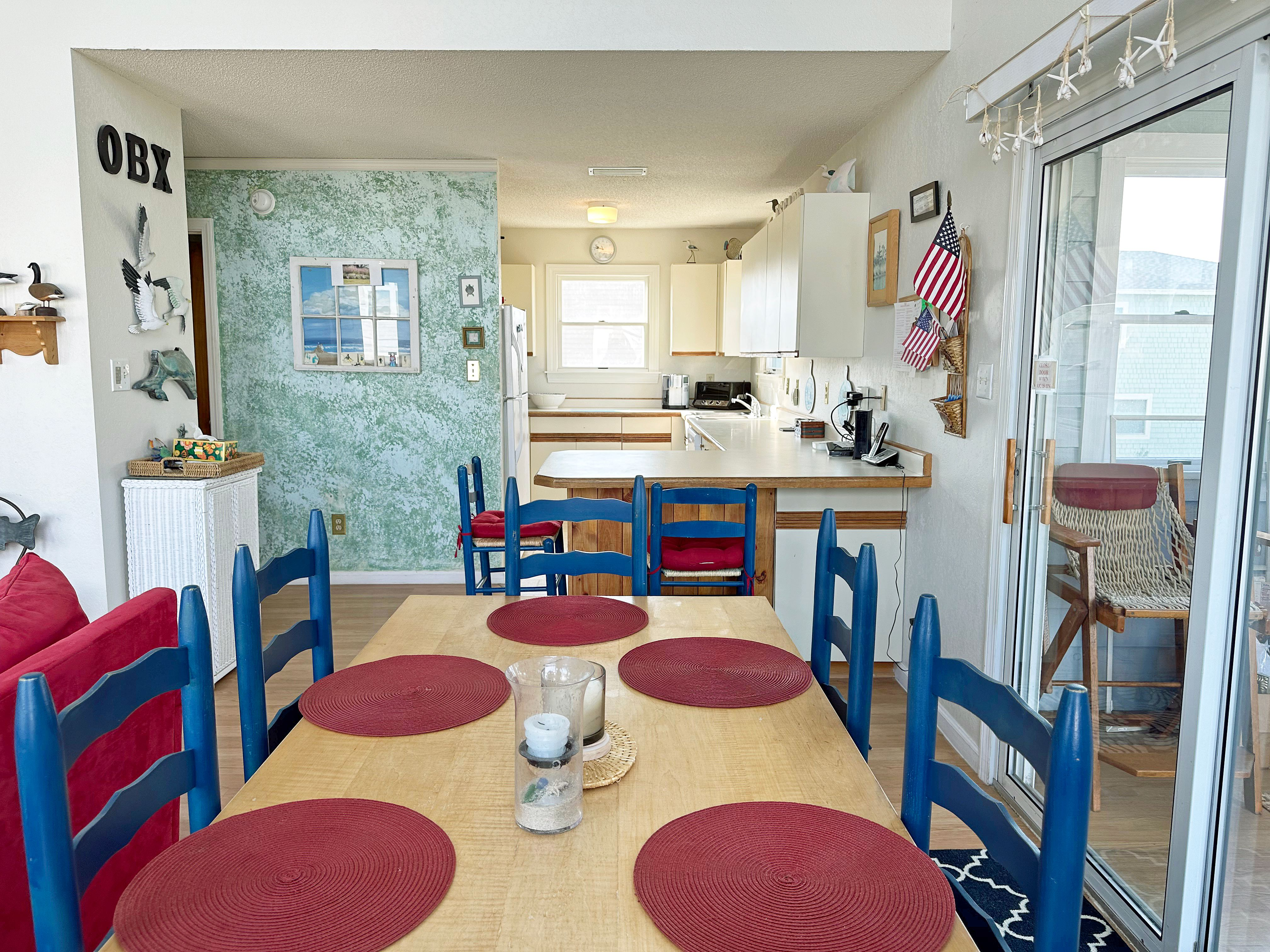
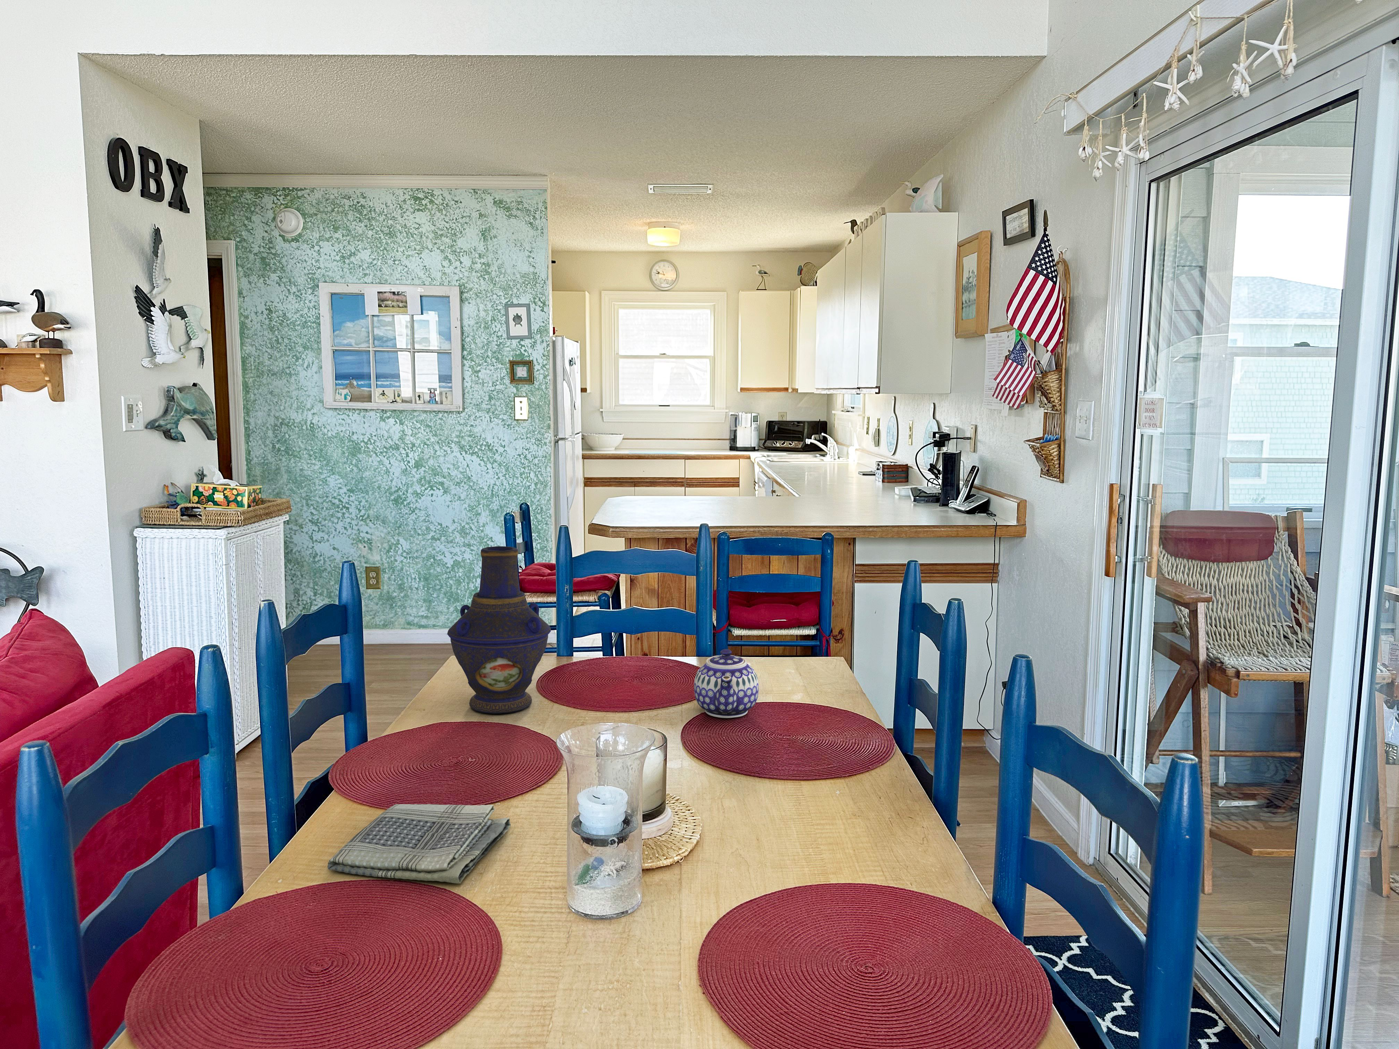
+ dish towel (425, 837)
+ vase (499, 627)
+ teapot (726, 681)
